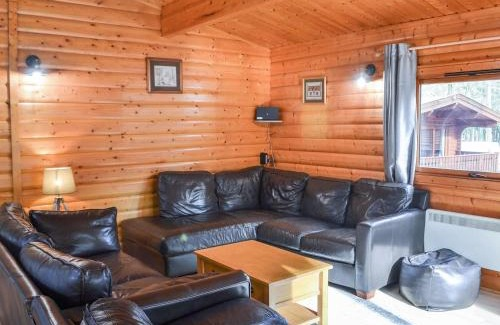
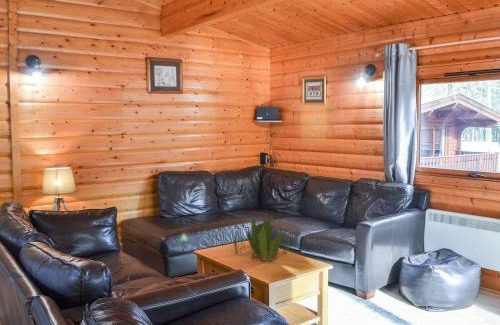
+ plant (261, 233)
